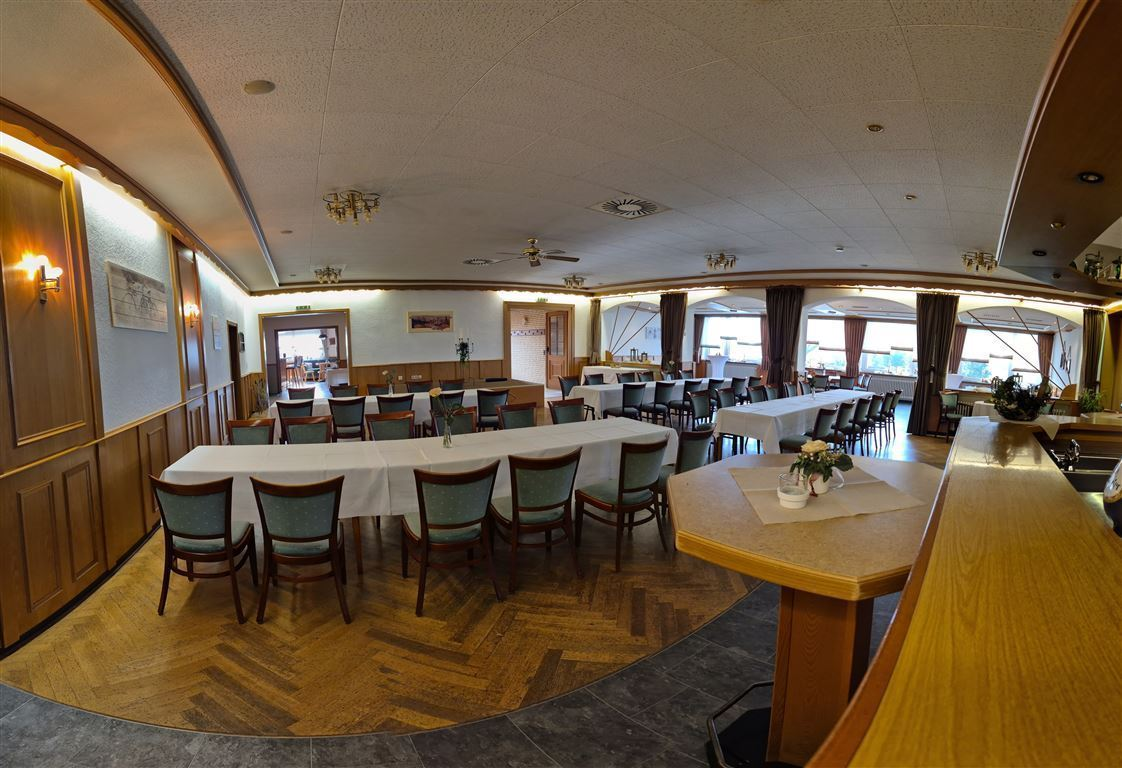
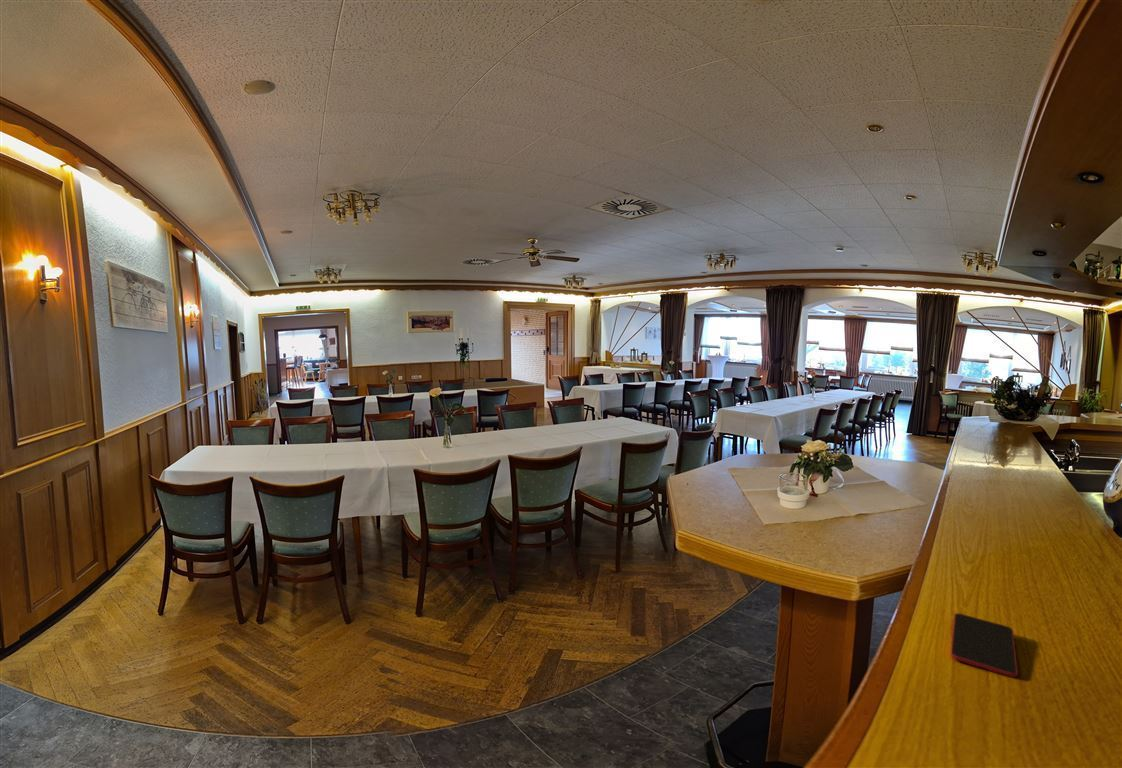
+ smartphone (982, 643)
